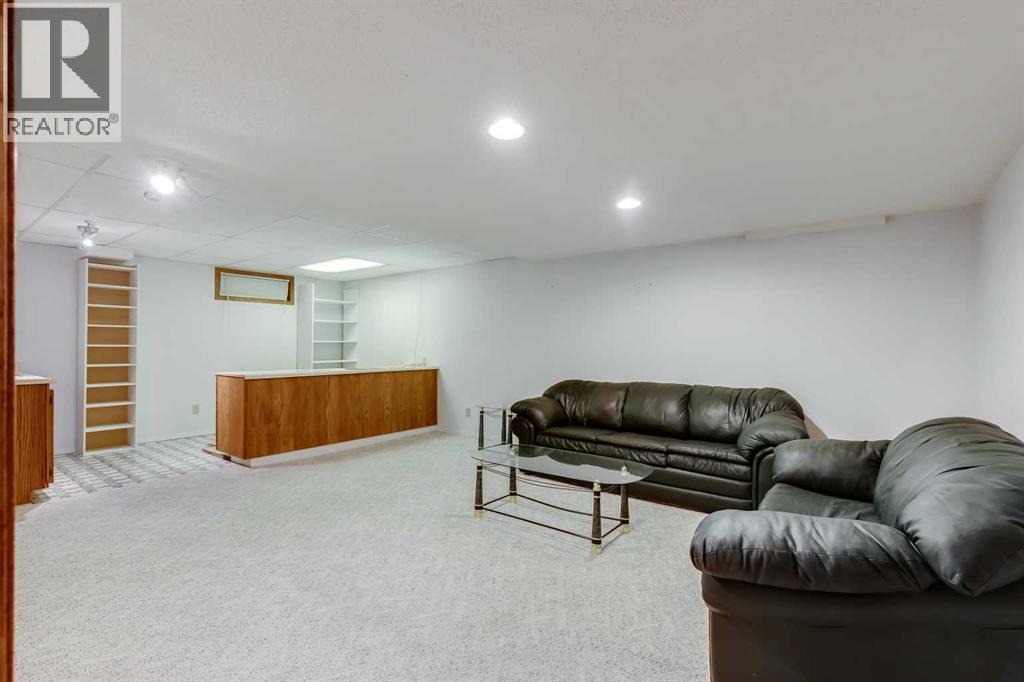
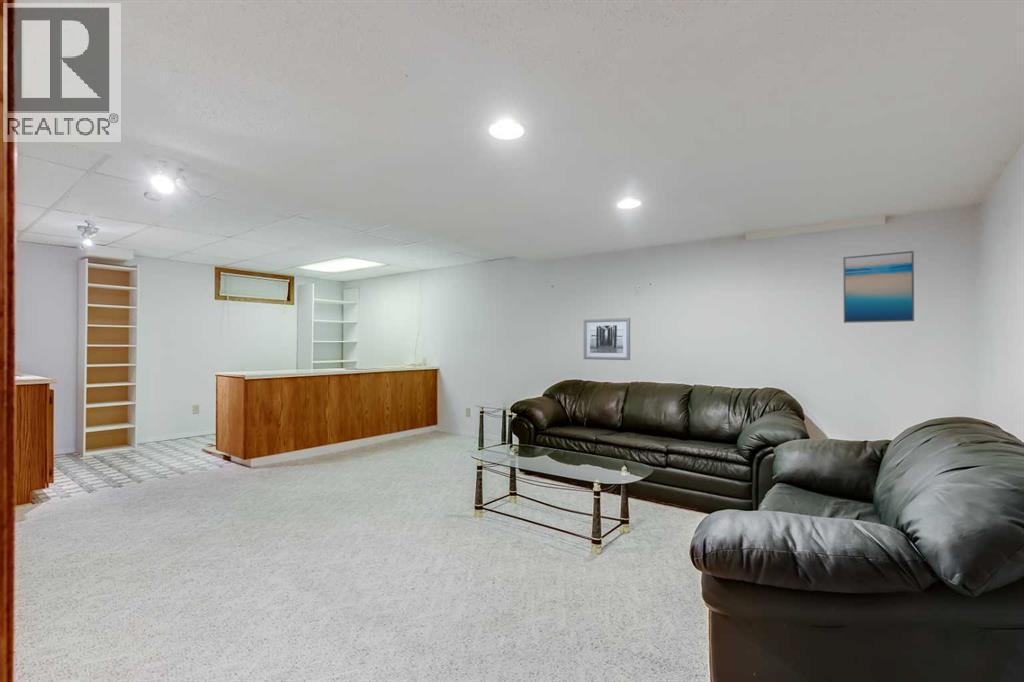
+ wall art (606, 339)
+ wall art (877, 288)
